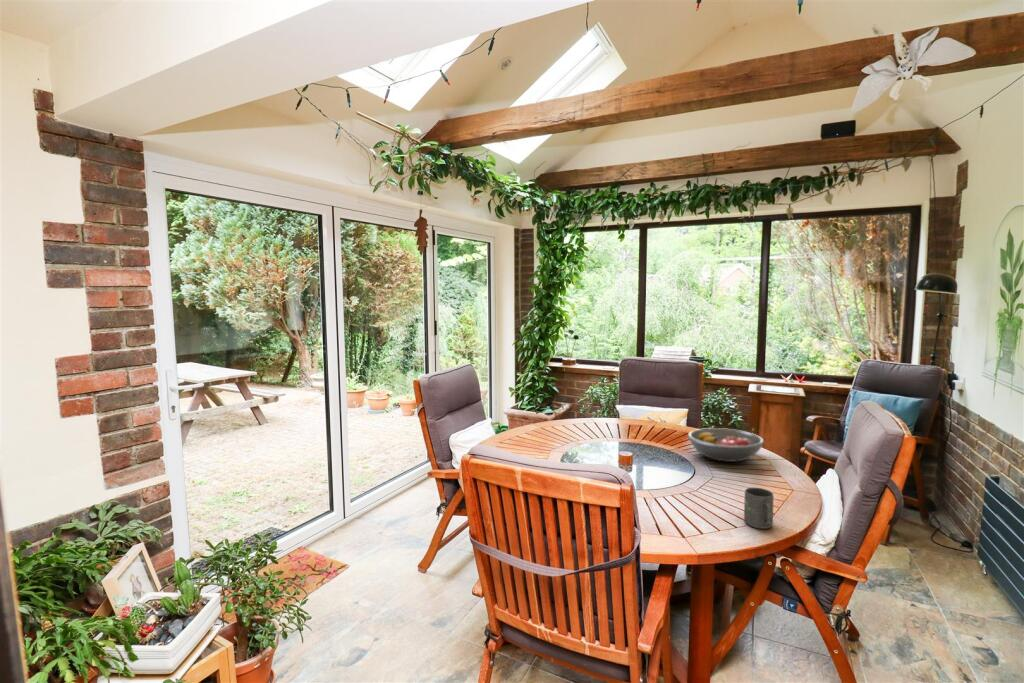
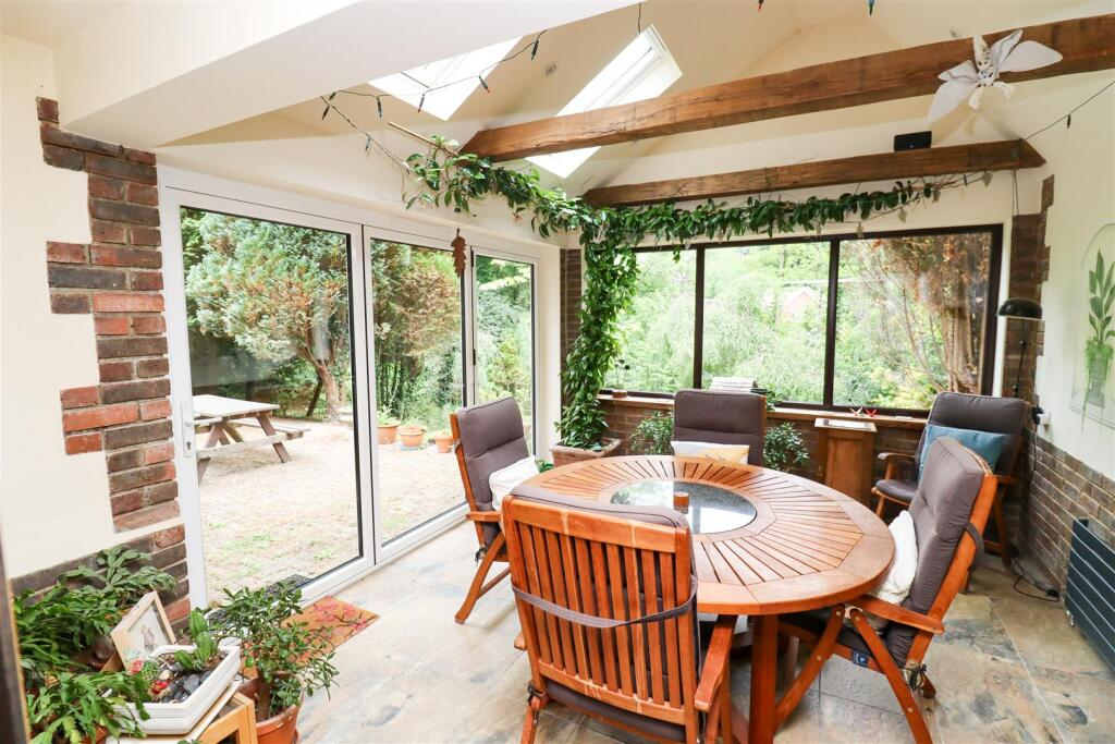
- fruit bowl (724, 444)
- mug (760, 509)
